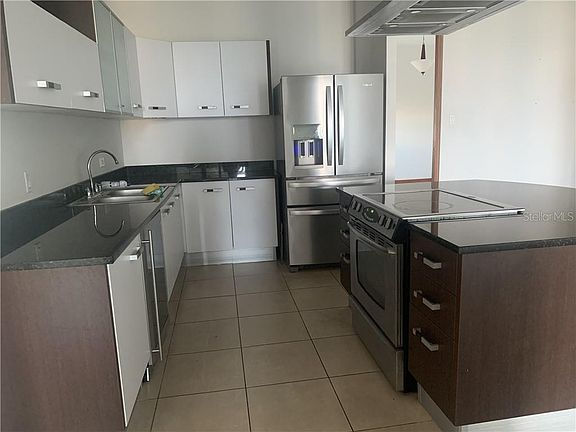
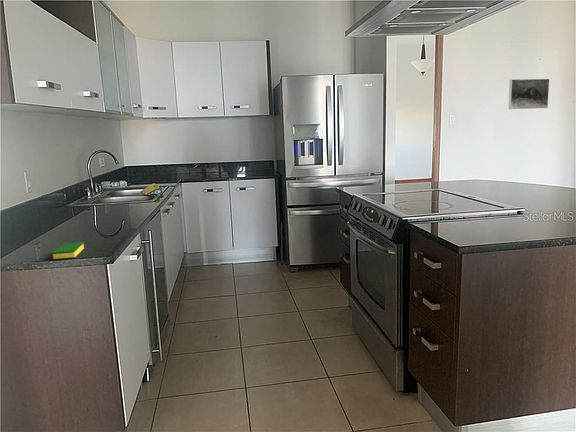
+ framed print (528, 94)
+ dish sponge (68, 250)
